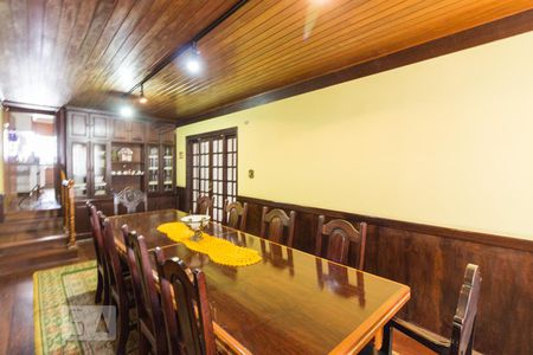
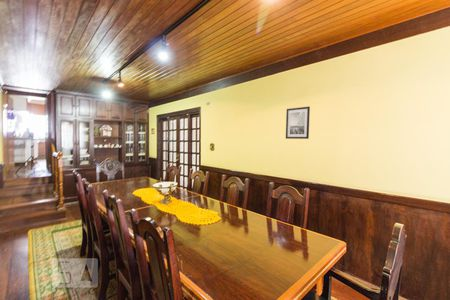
+ wall art (297, 123)
